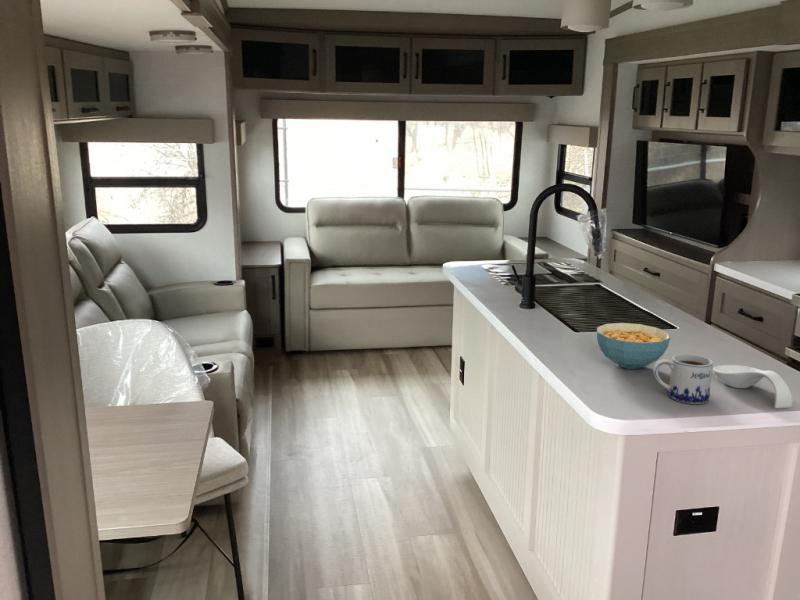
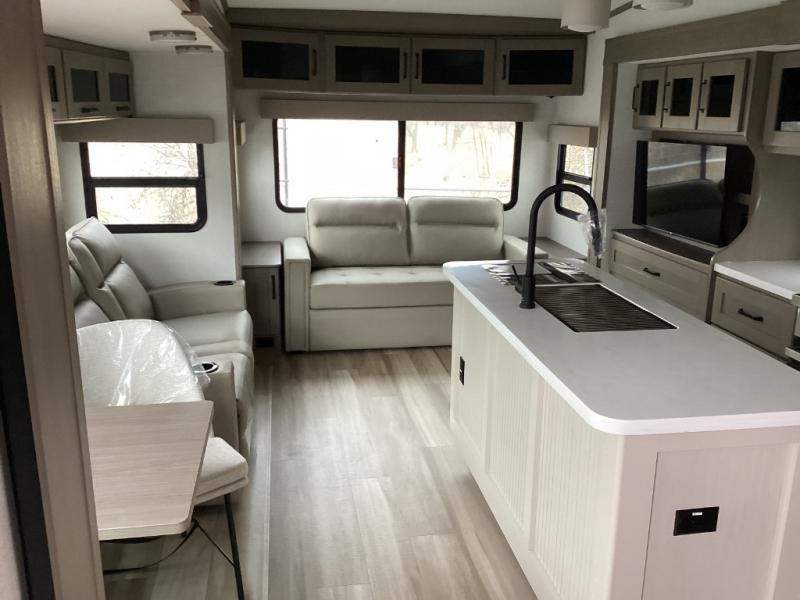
- cereal bowl (631, 349)
- mug (684, 378)
- spoon rest (753, 378)
